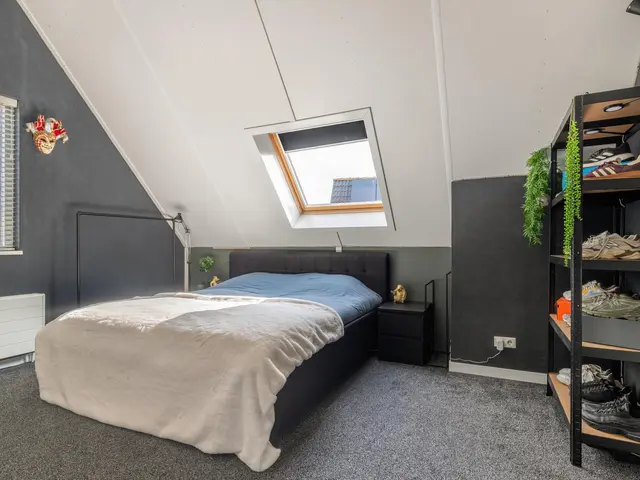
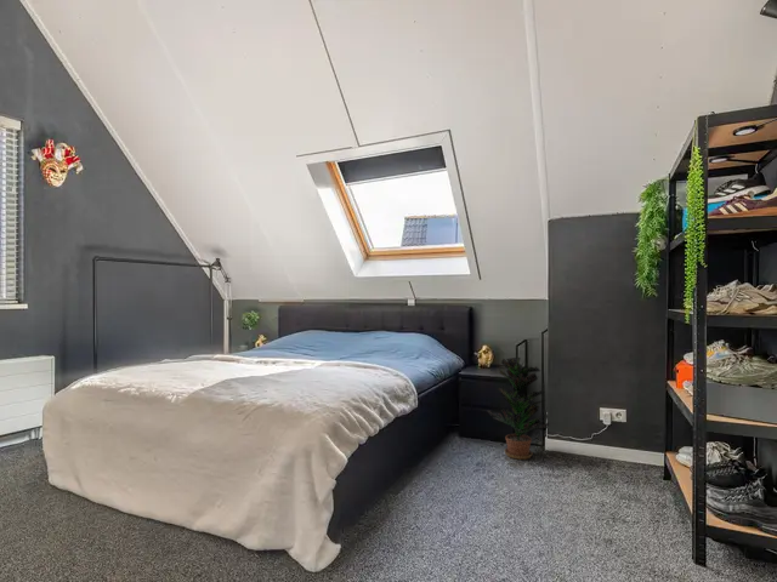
+ potted plant (518, 405)
